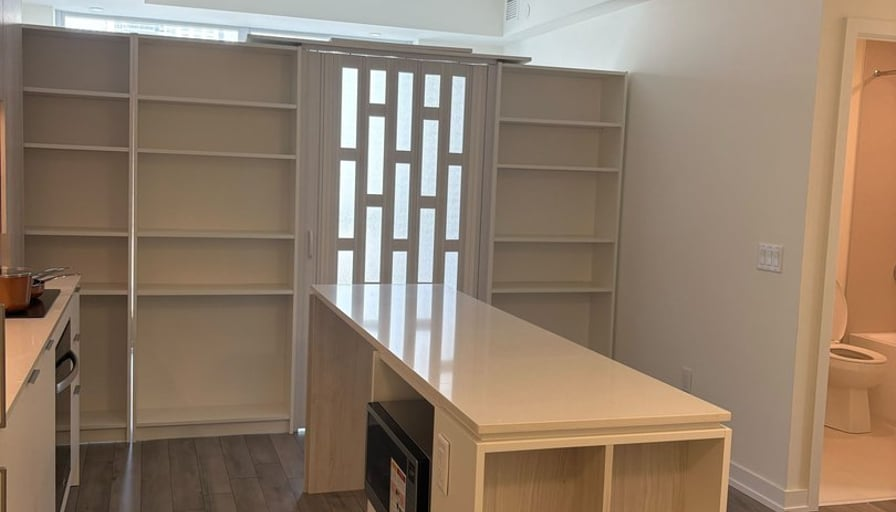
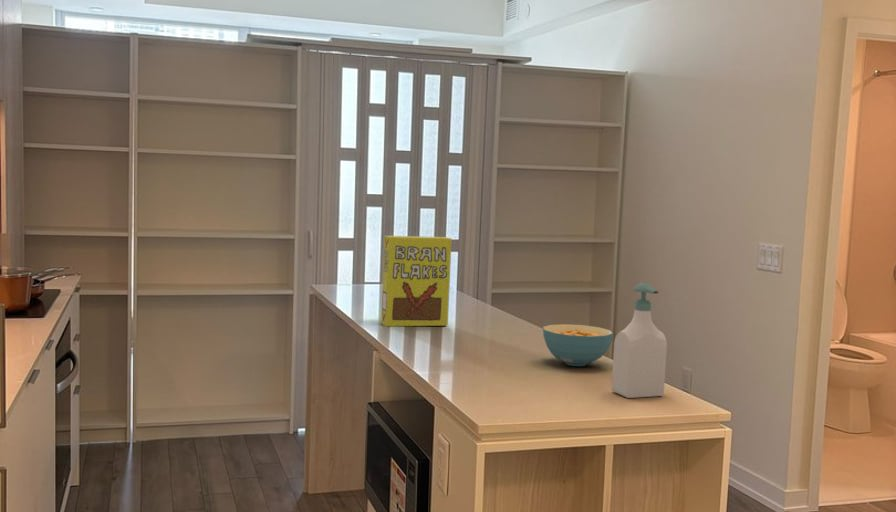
+ soap bottle (643, 339)
+ cereal box (416, 280)
+ cereal bowl (576, 347)
